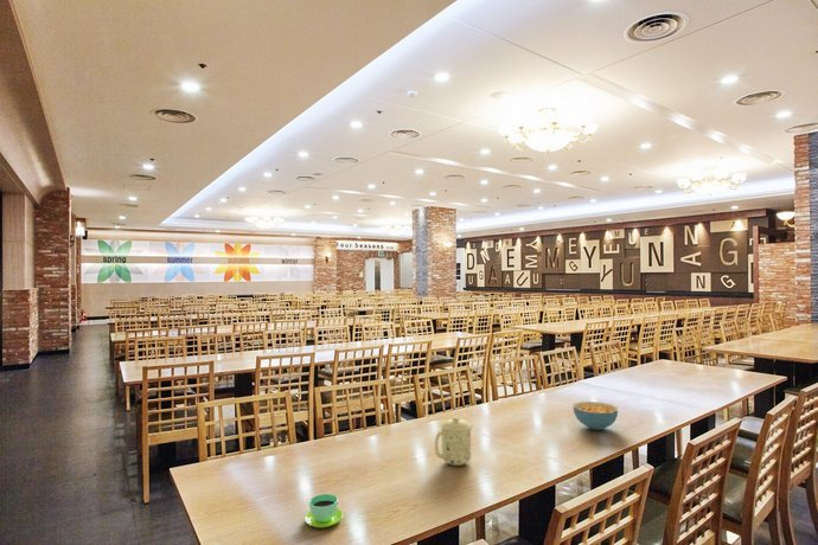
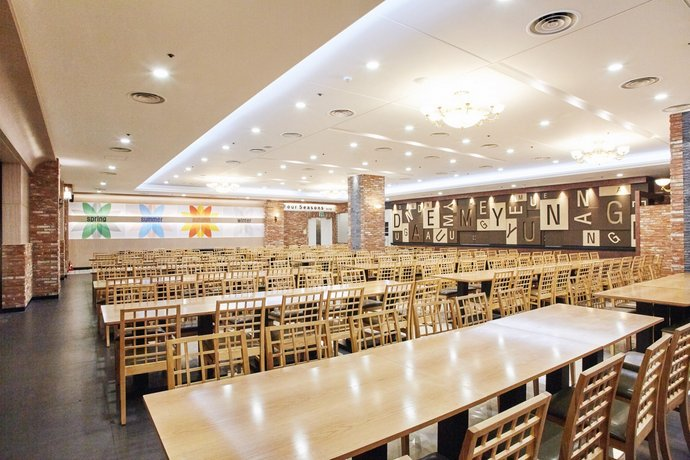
- cup (324, 509)
- mug (454, 440)
- cereal bowl (595, 417)
